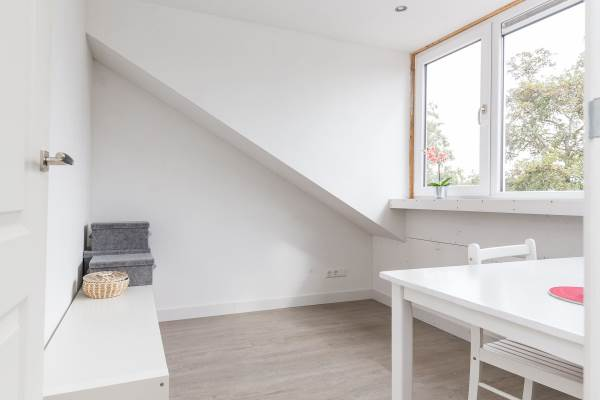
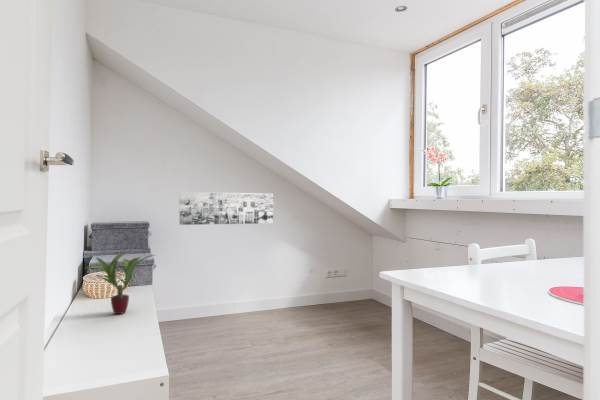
+ potted plant (121, 285)
+ wall art (228, 208)
